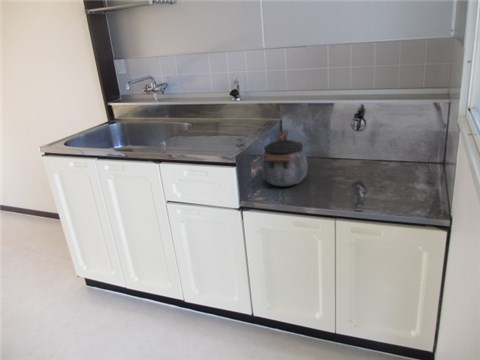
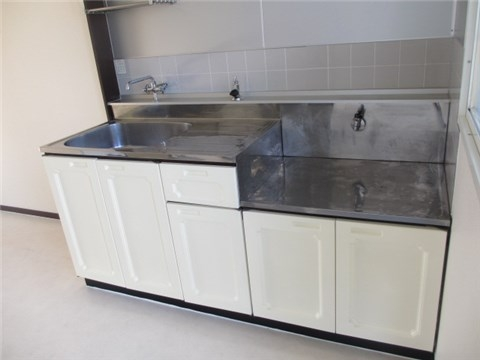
- kettle (284, 158)
